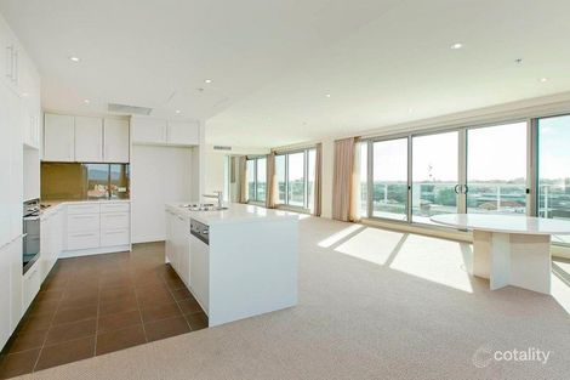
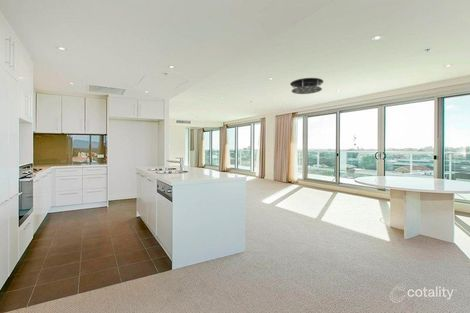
+ ceiling light fixture (306, 86)
